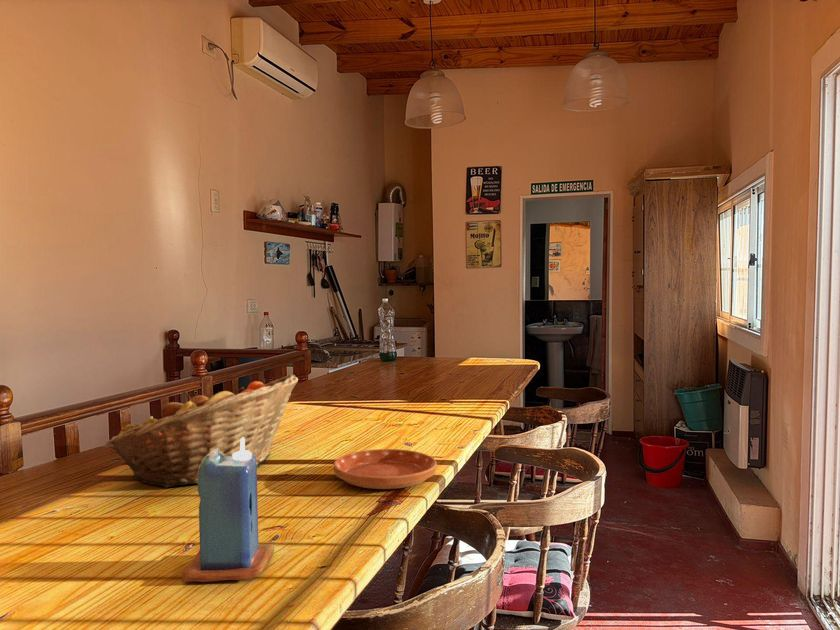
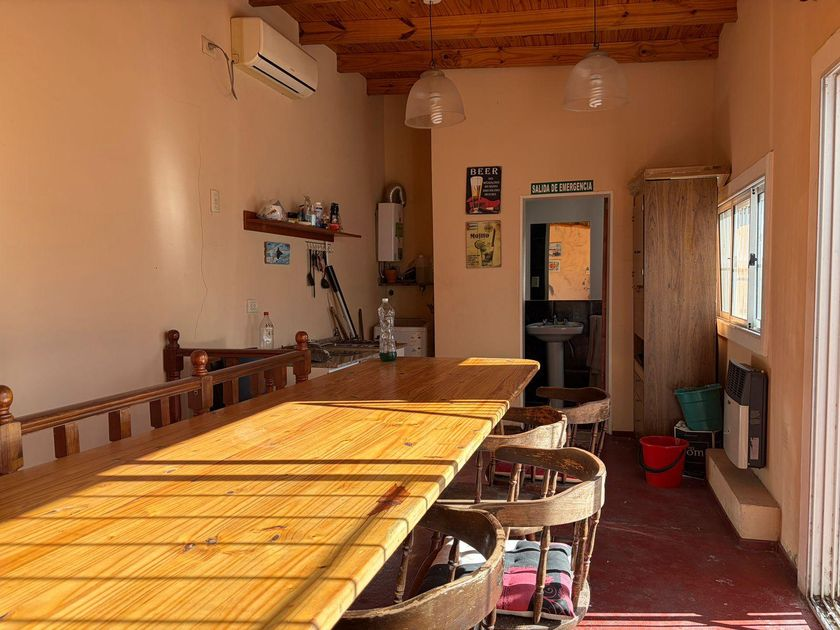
- fruit basket (211, 423)
- candle (227, 503)
- saucer (385, 469)
